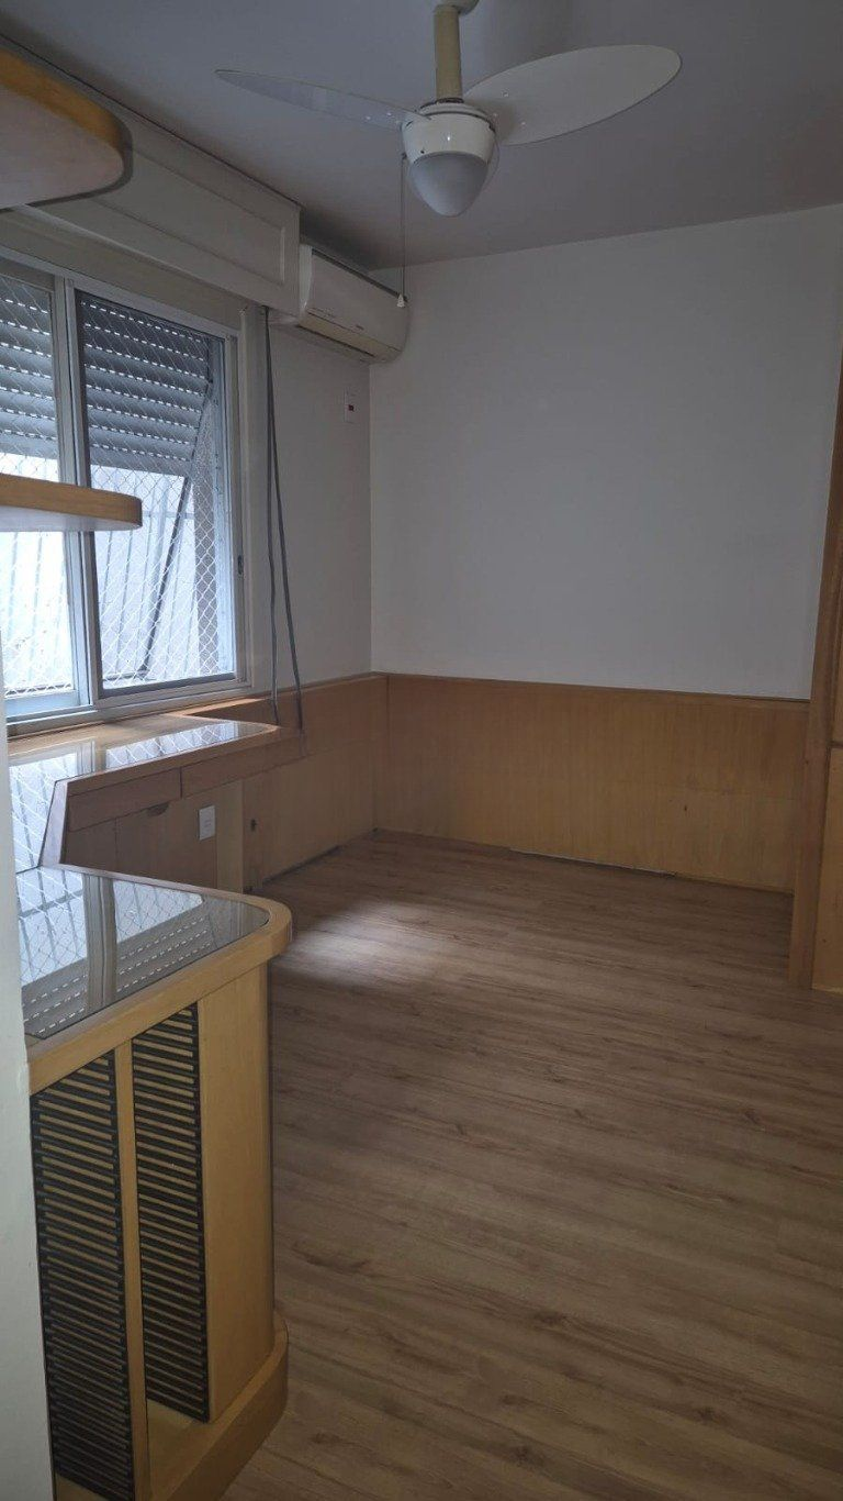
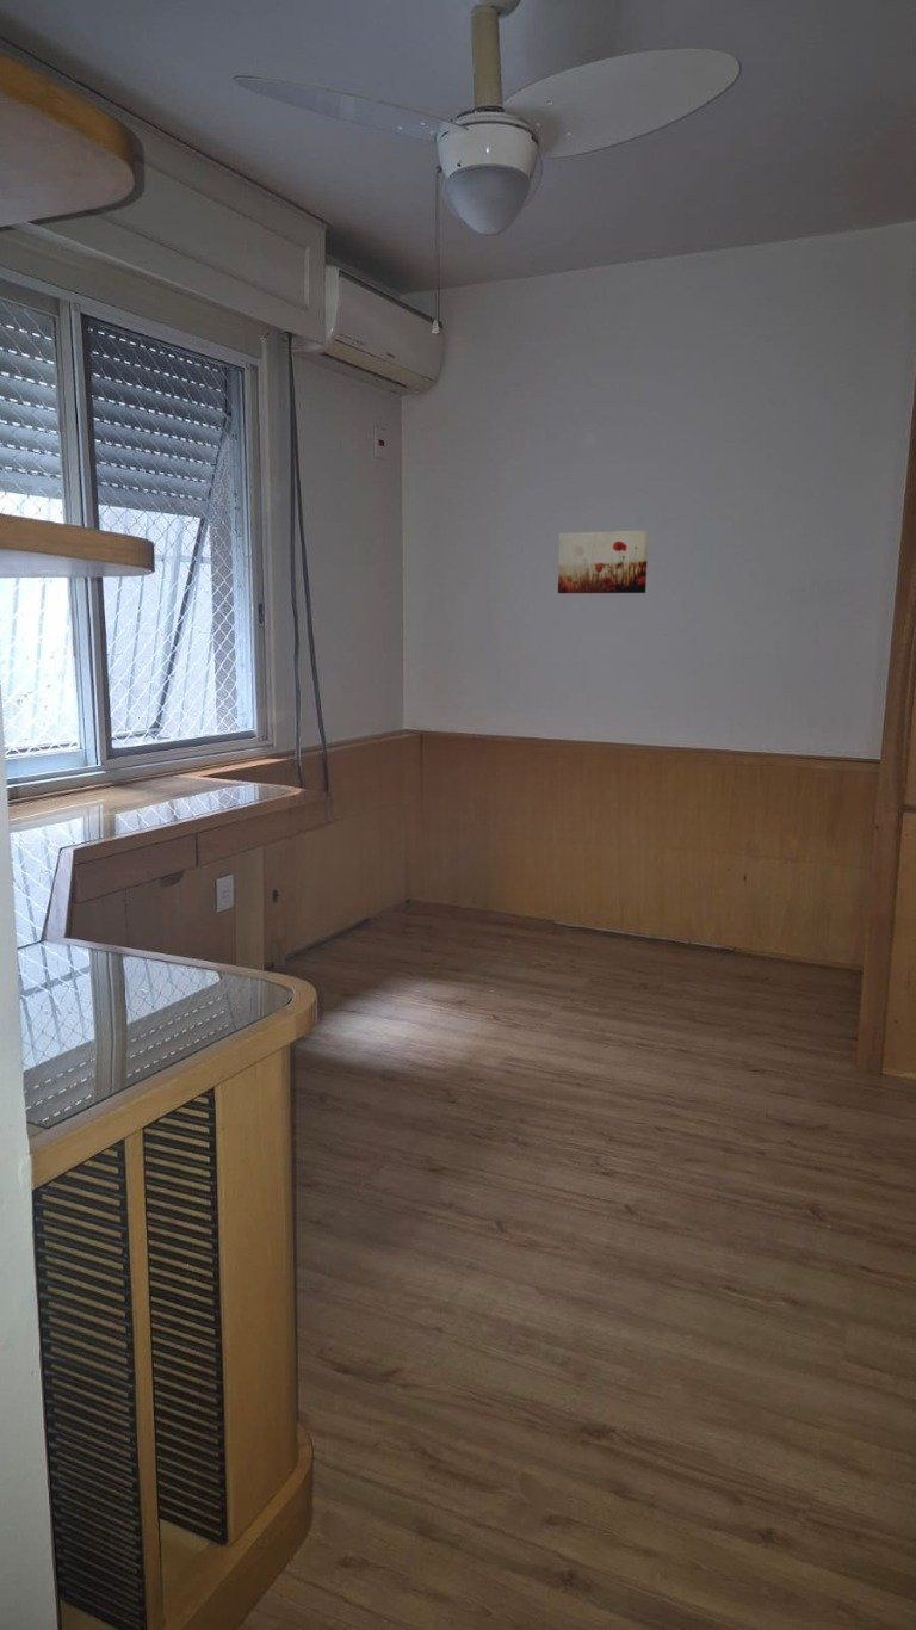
+ wall art (601, 562)
